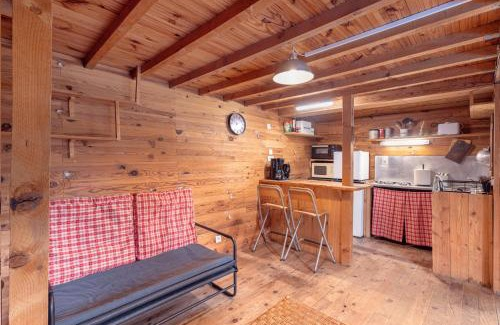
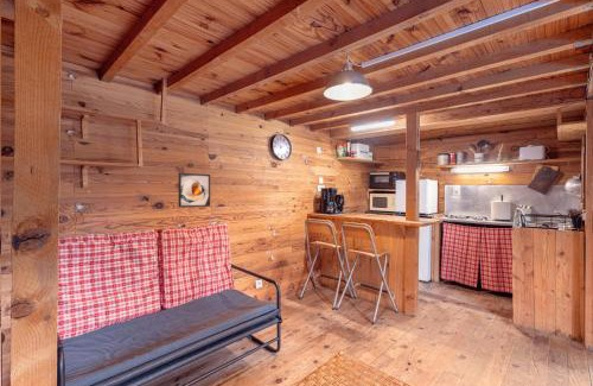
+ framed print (195, 190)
